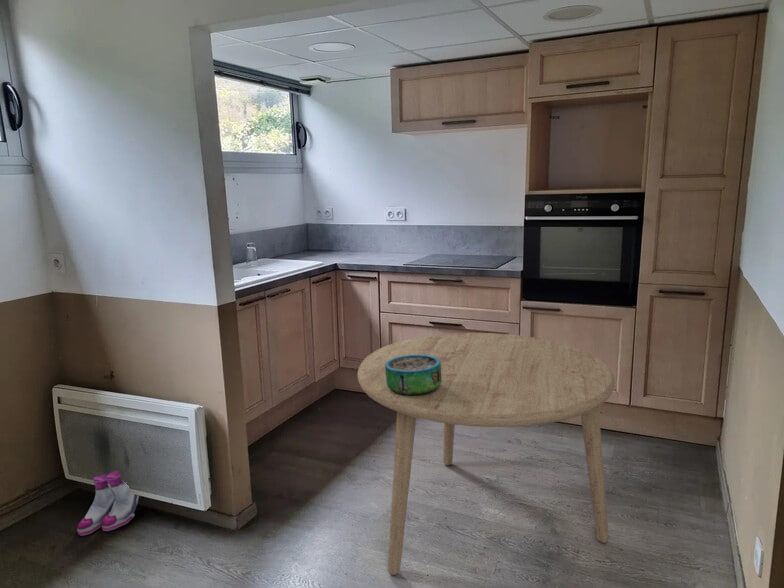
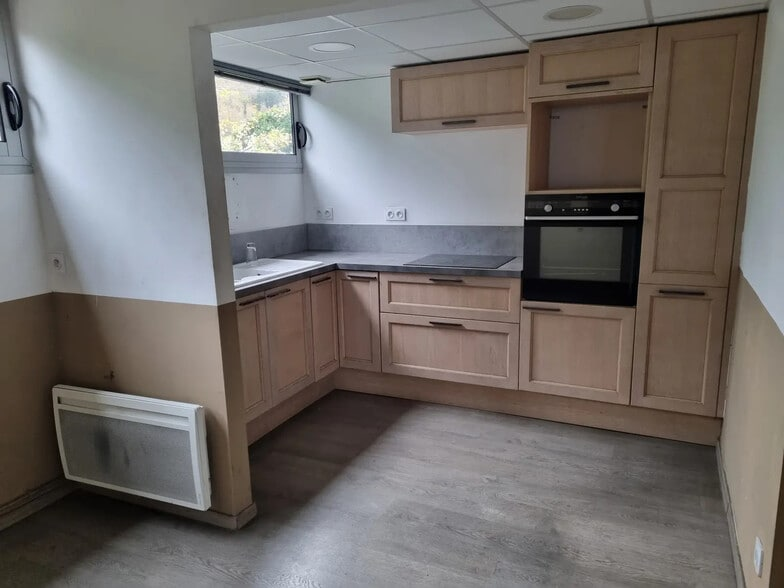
- decorative bowl (413, 374)
- boots (107, 497)
- dining table (482, 426)
